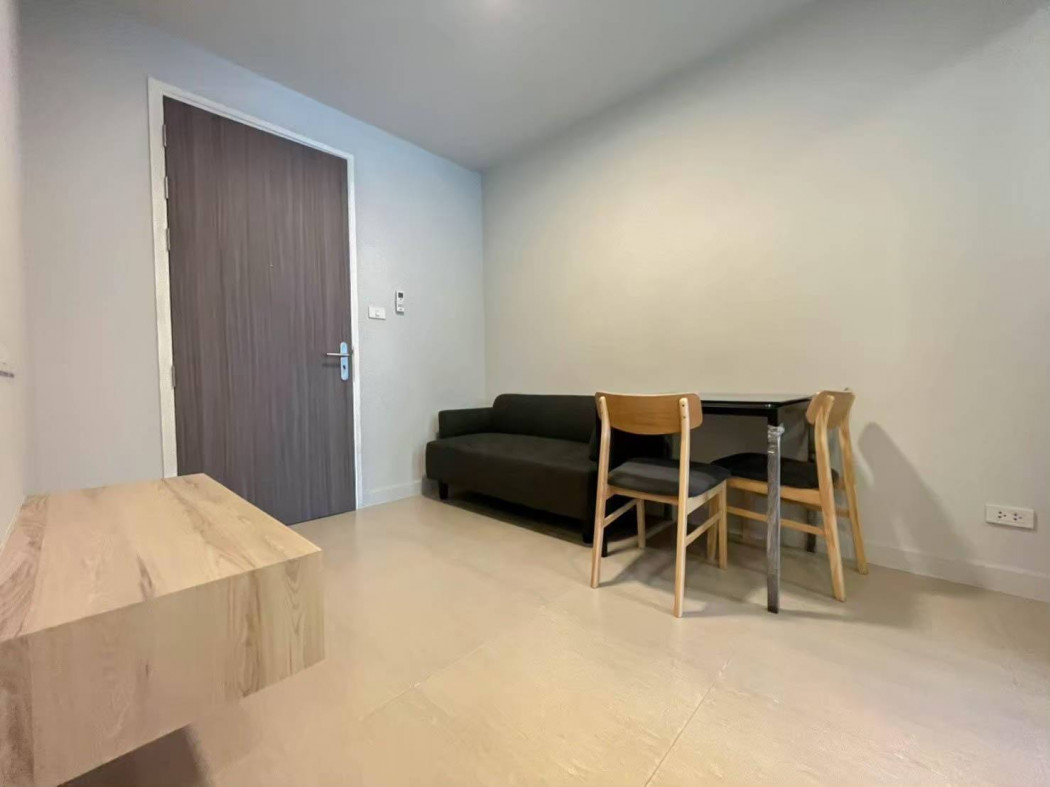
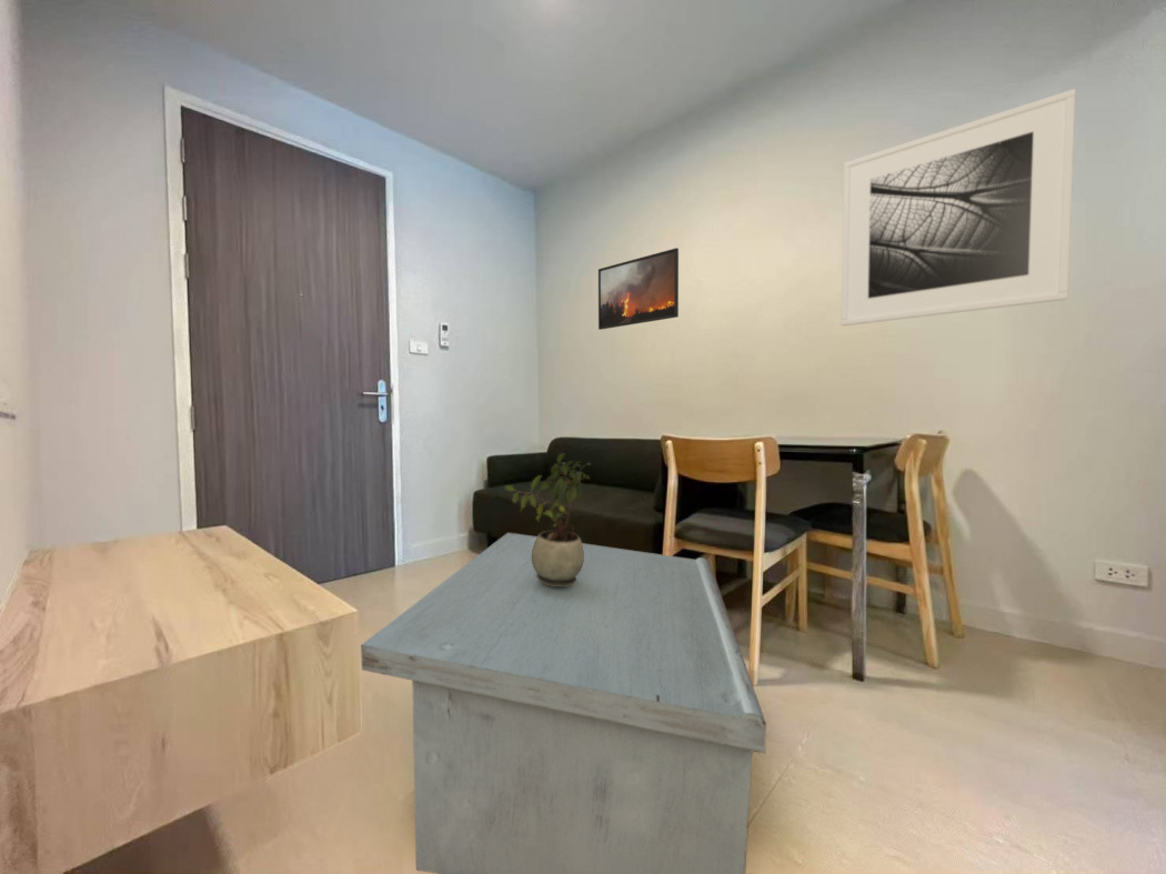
+ coffee table (587, 660)
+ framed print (635, 291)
+ potted plant (540, 516)
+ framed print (943, 223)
